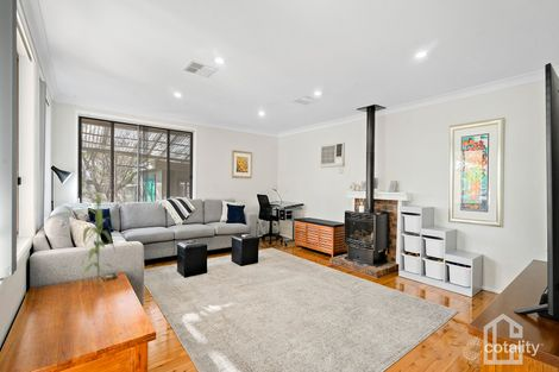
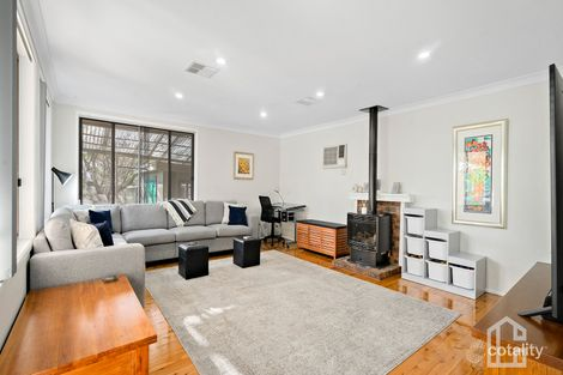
- plant (99, 233)
